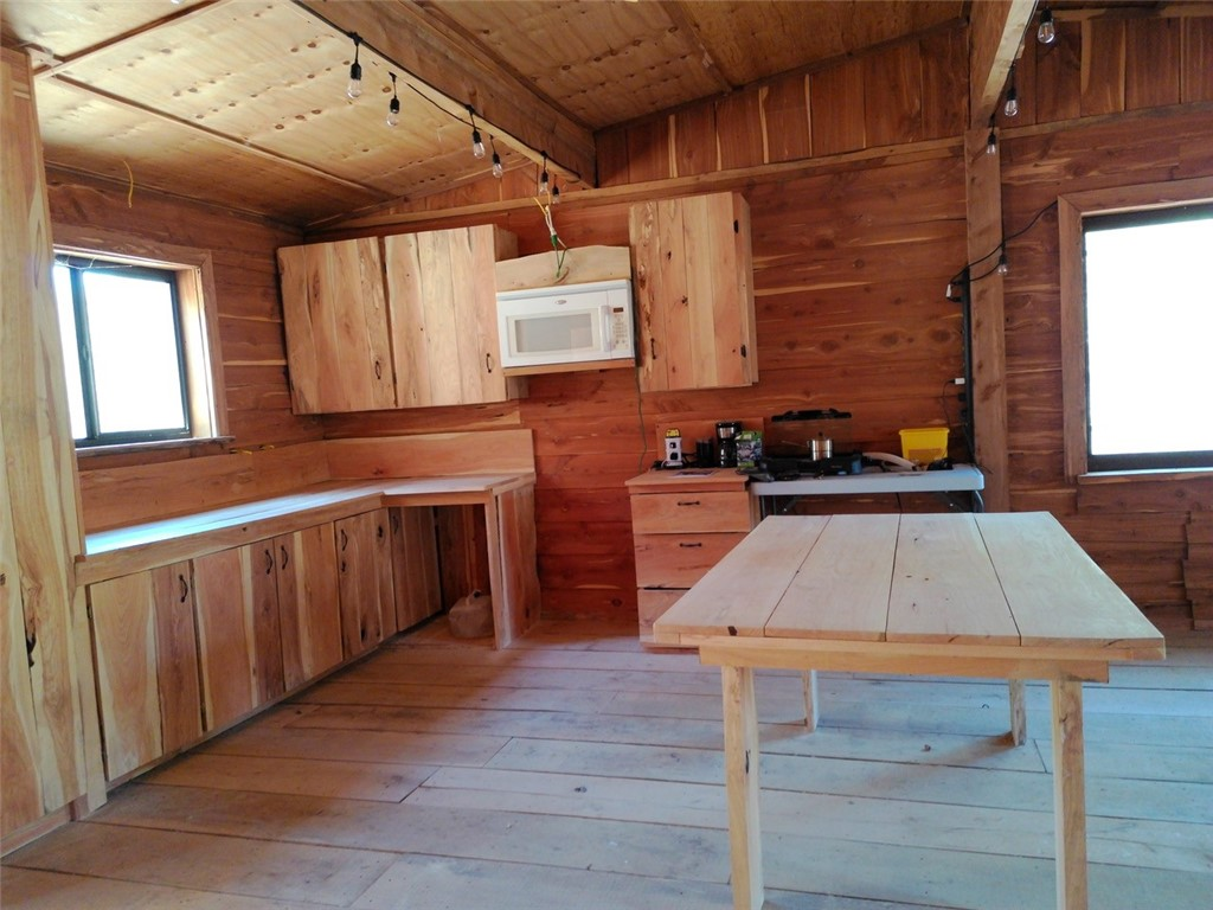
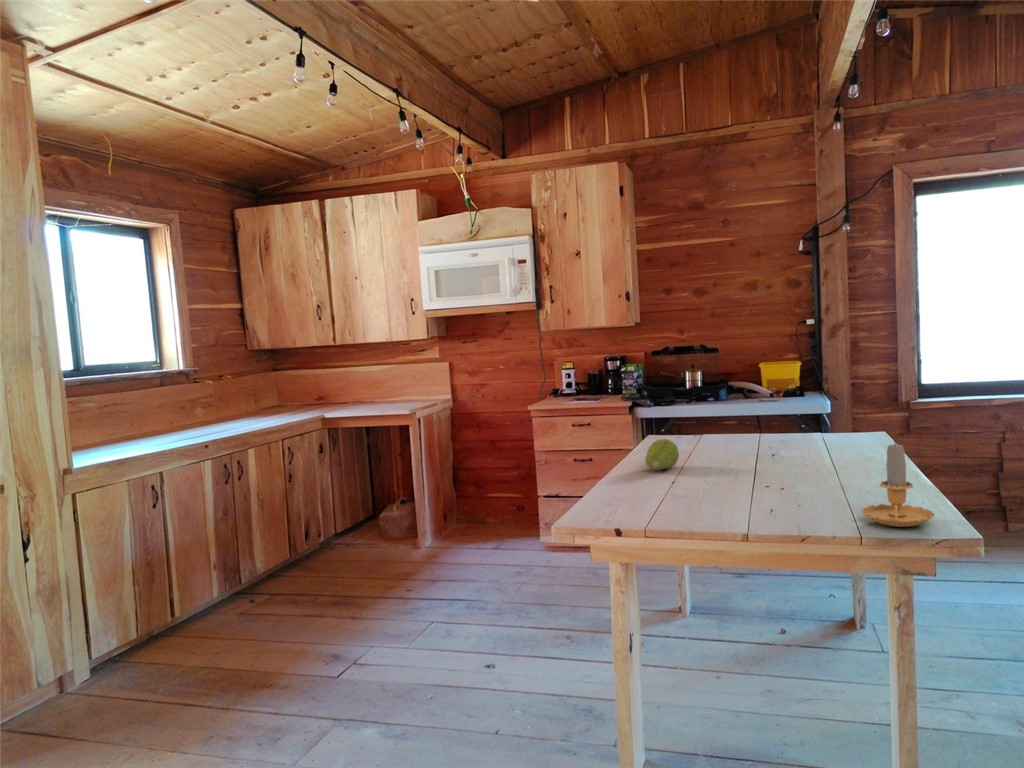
+ fruit (661, 454)
+ candle (896, 483)
